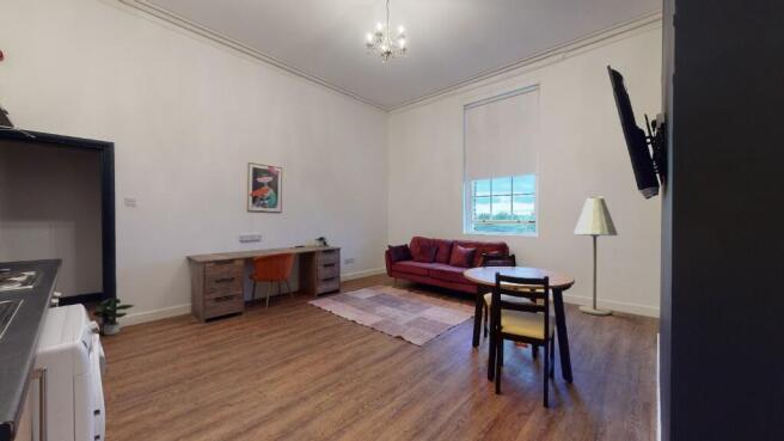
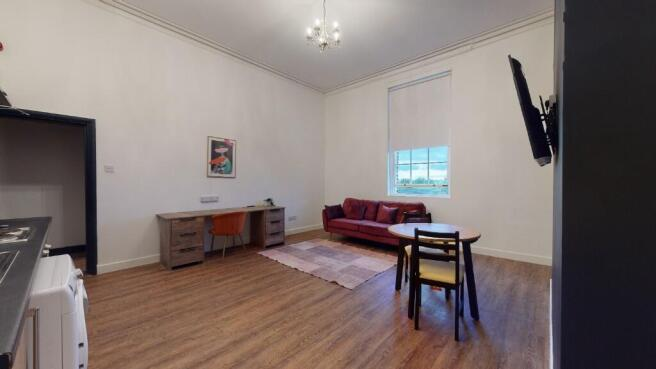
- potted plant (114, 316)
- floor lamp (594, 253)
